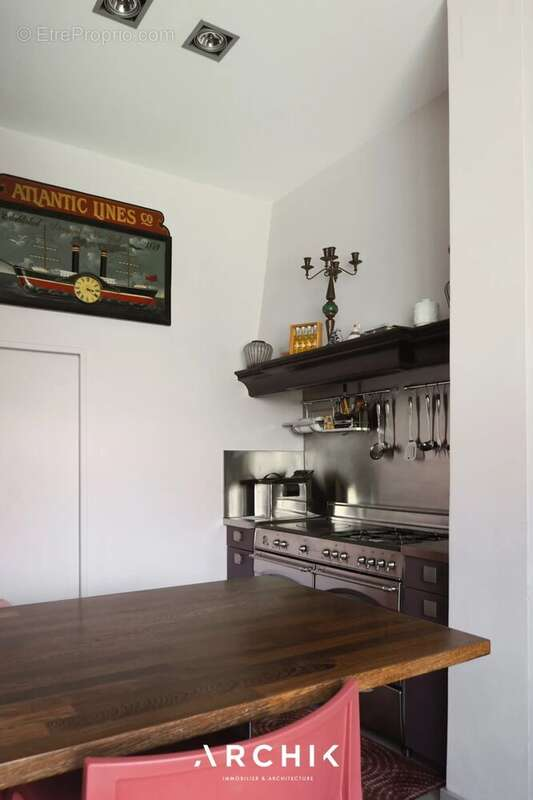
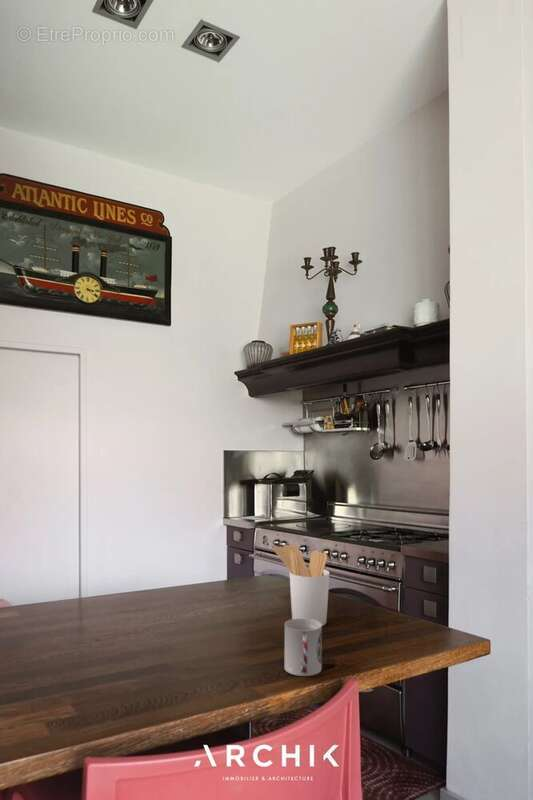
+ cup (303, 649)
+ utensil holder (301, 582)
